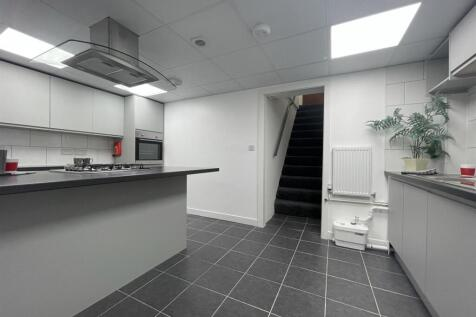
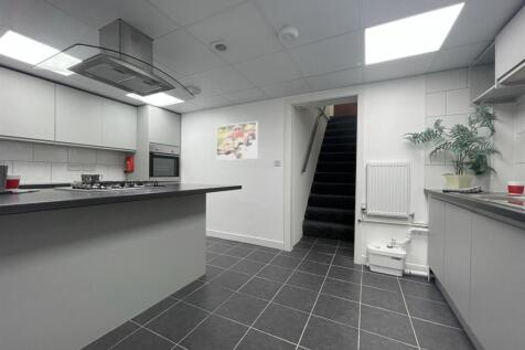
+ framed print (236, 141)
